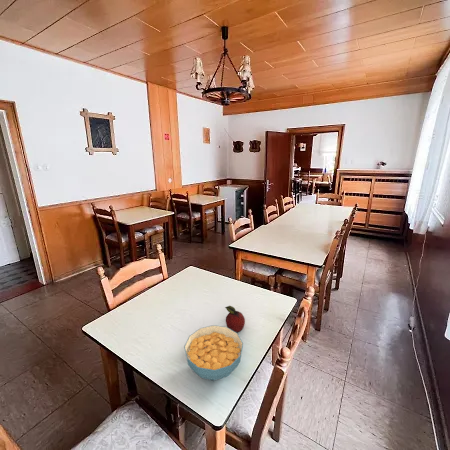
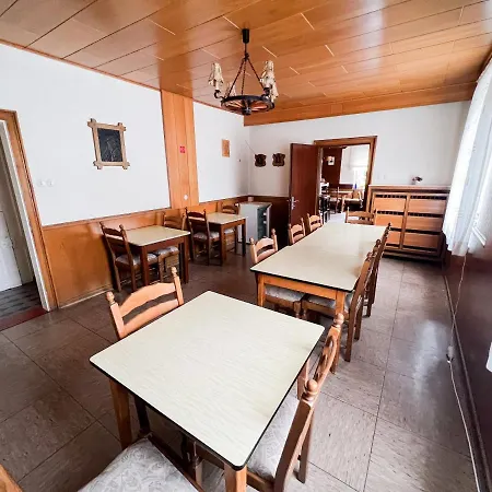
- fruit (234, 319)
- cereal bowl (214, 356)
